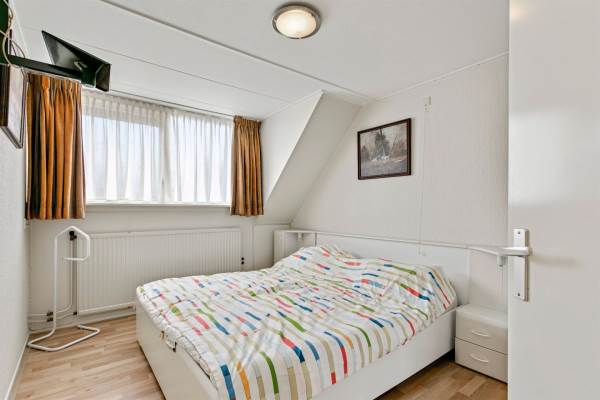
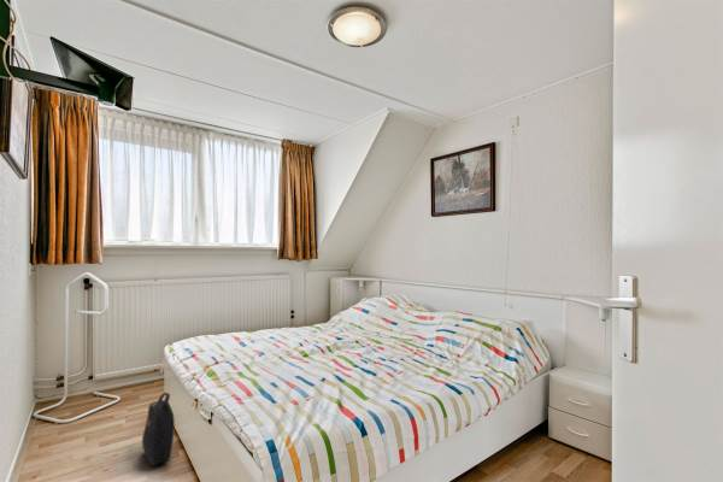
+ backpack (158, 425)
